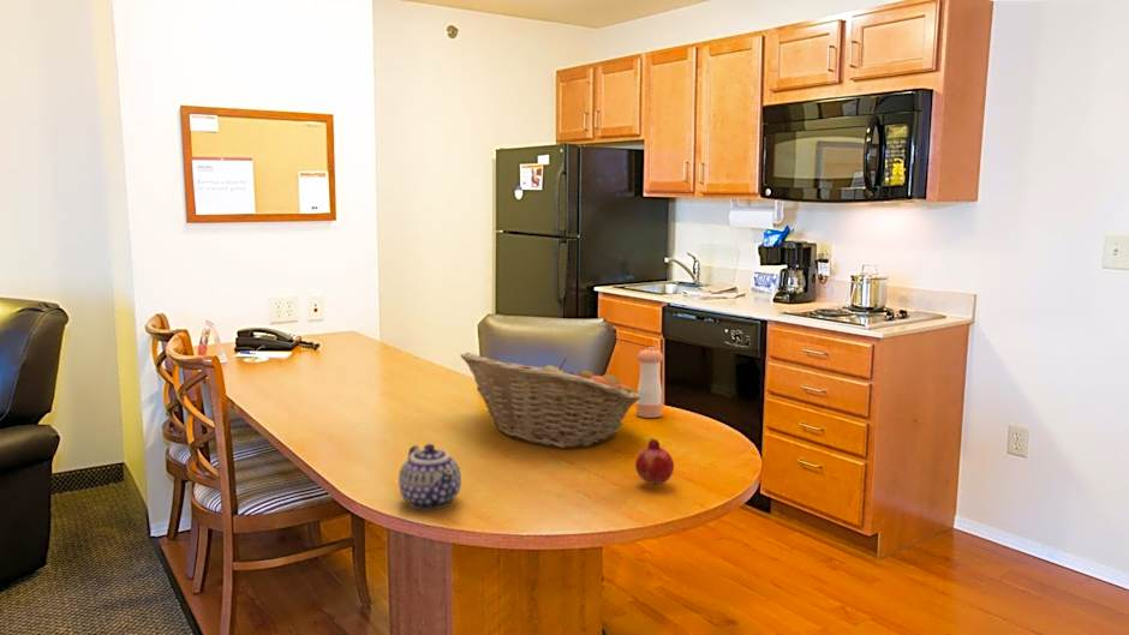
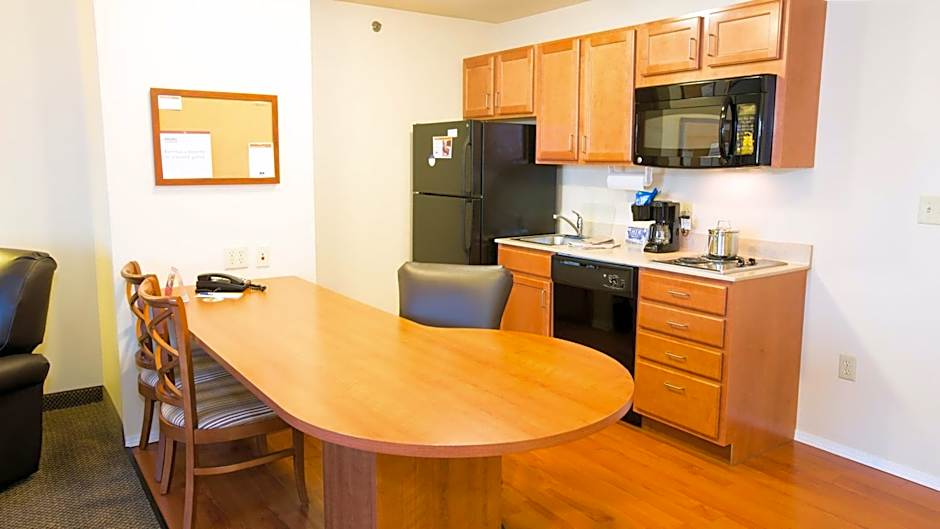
- fruit (653, 462)
- fruit basket (548, 391)
- teapot (430, 473)
- pepper shaker (650, 381)
